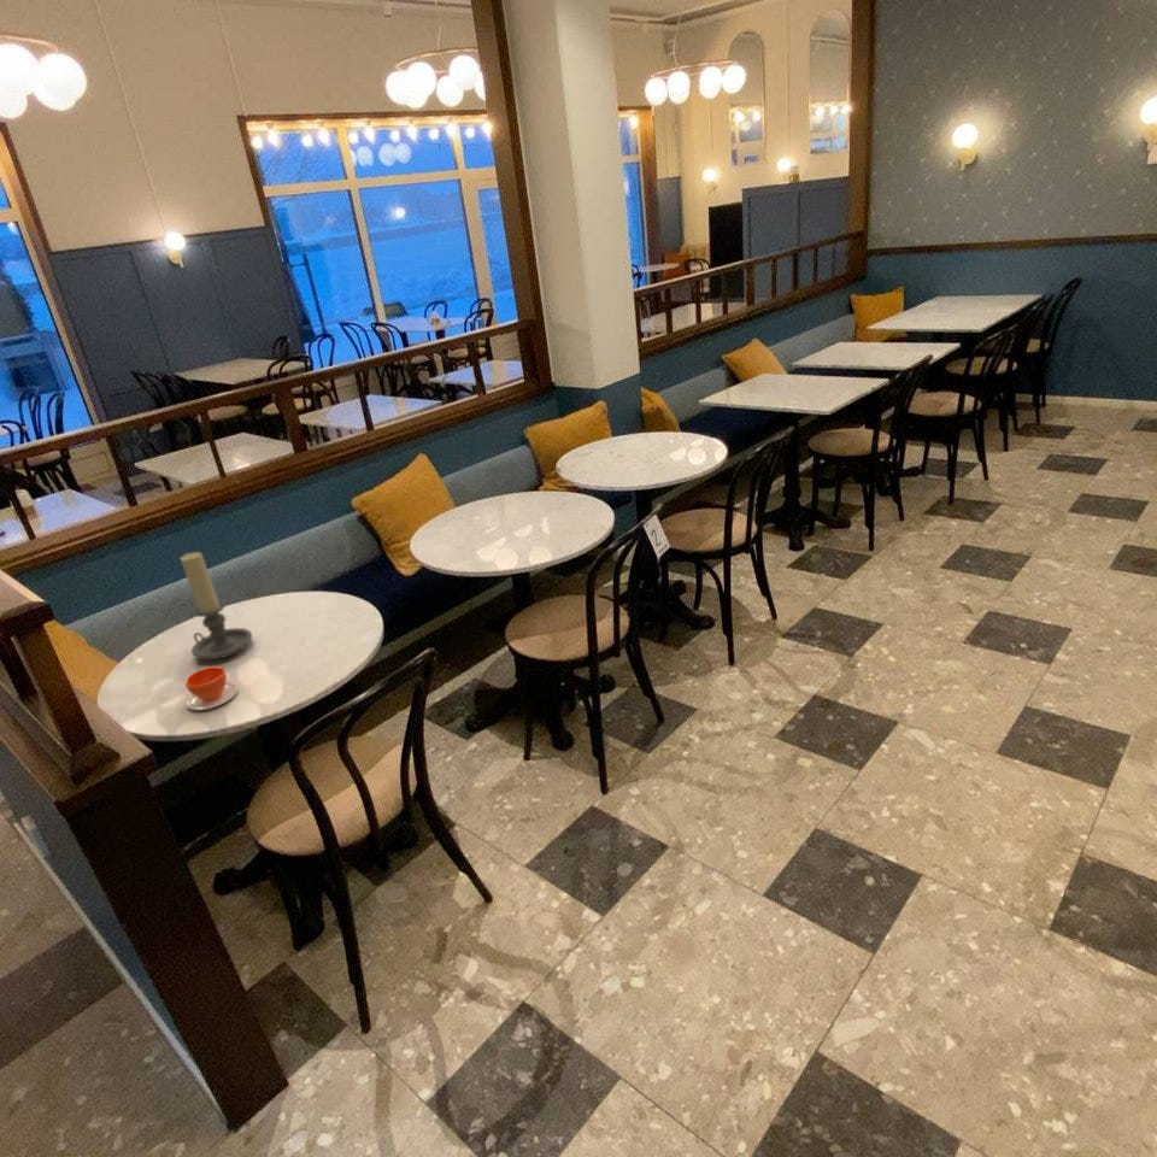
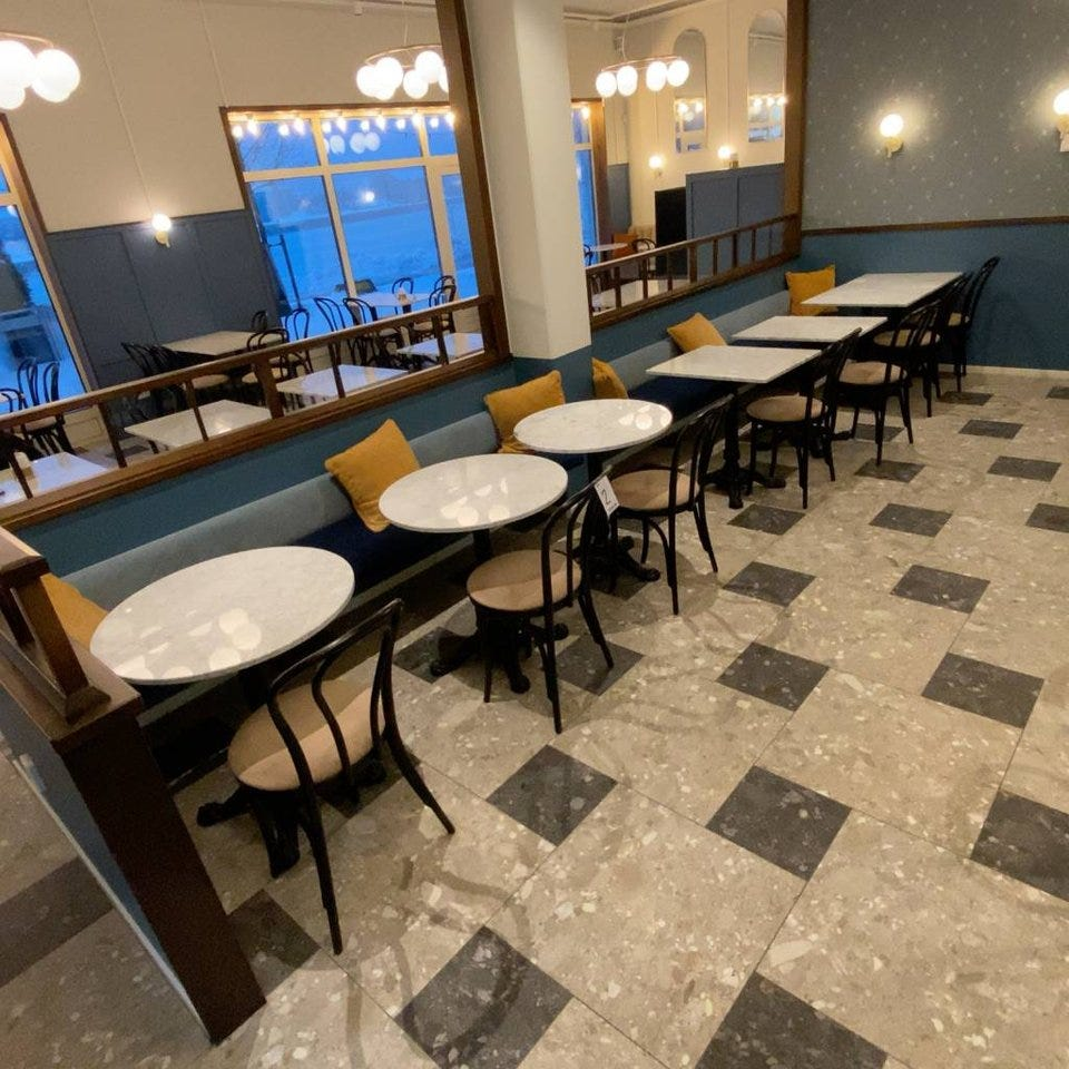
- candle holder (204, 601)
- teacup (209, 686)
